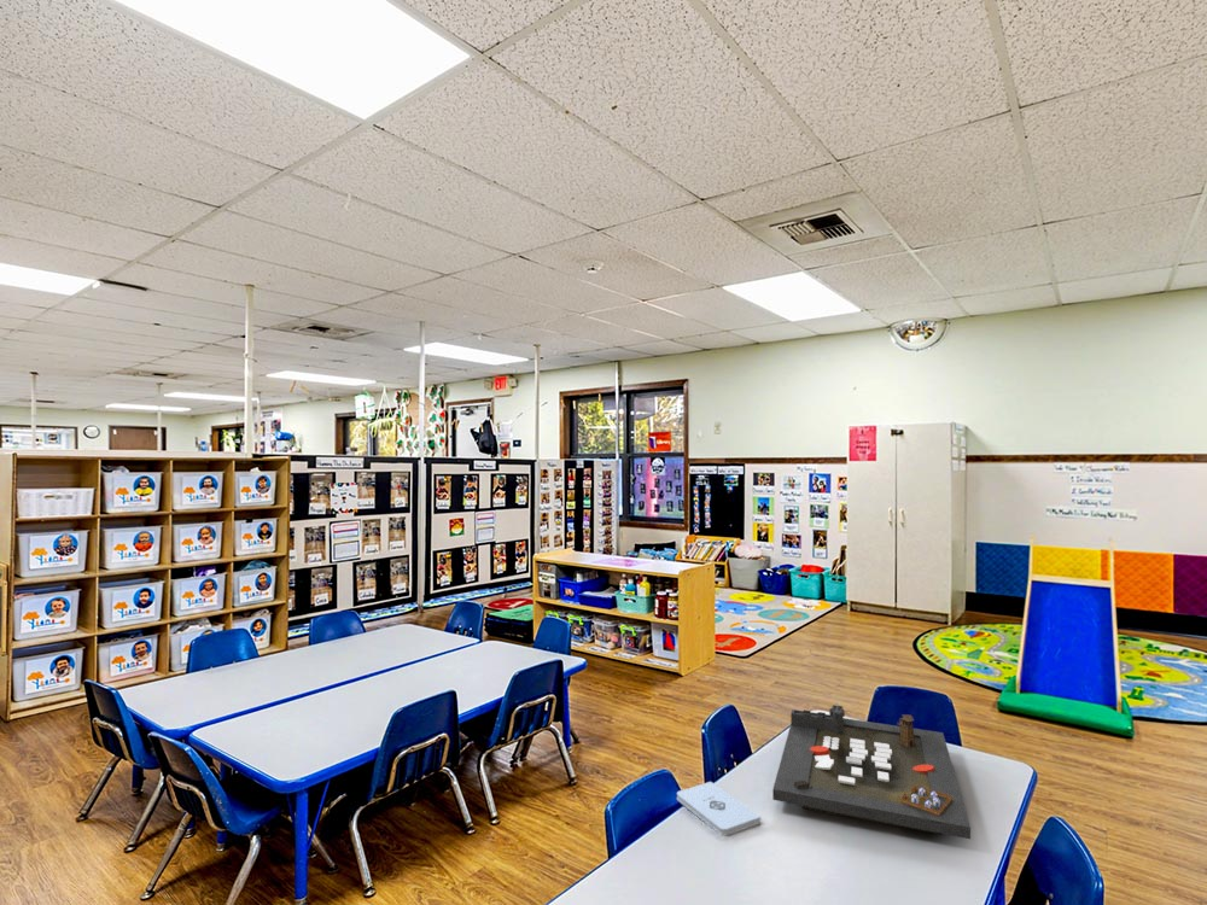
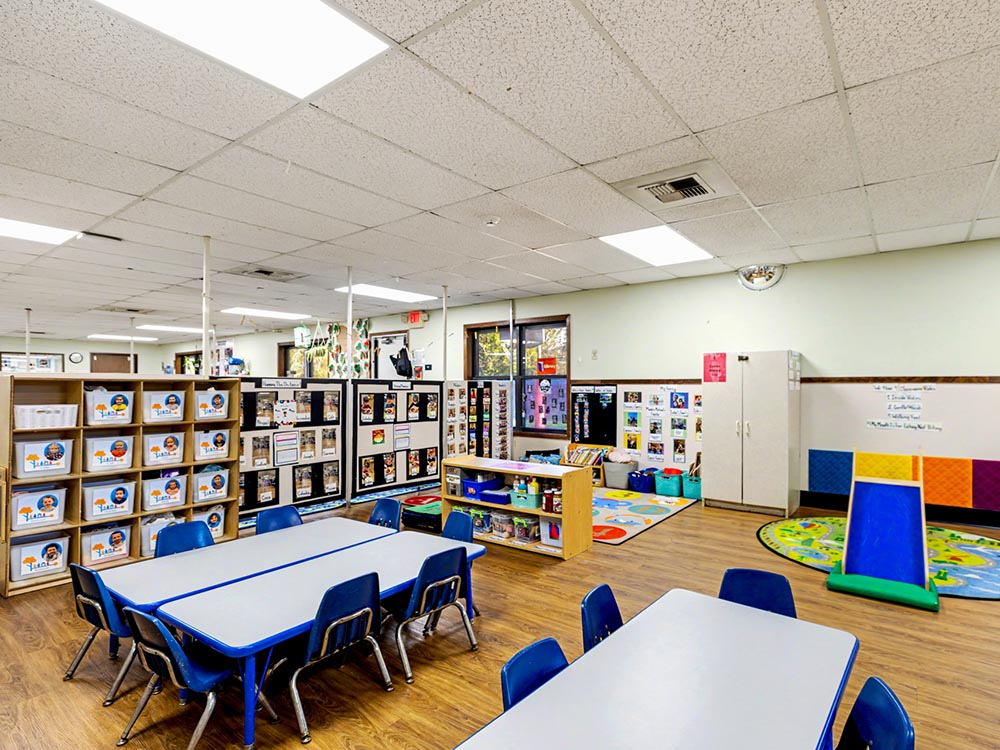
- notepad (716, 807)
- gameboard (865, 753)
